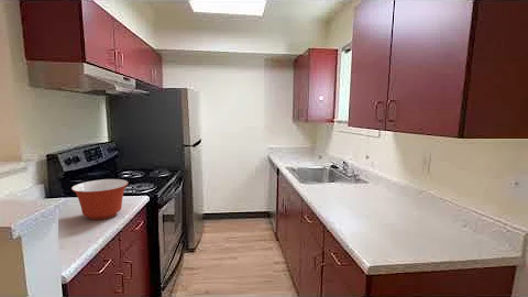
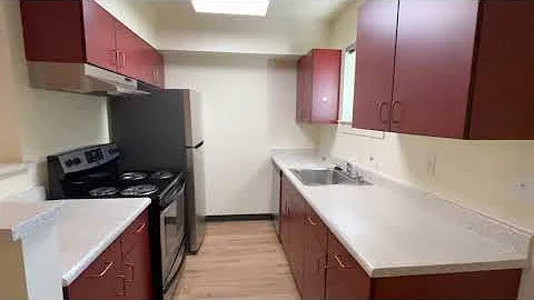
- mixing bowl (101, 199)
